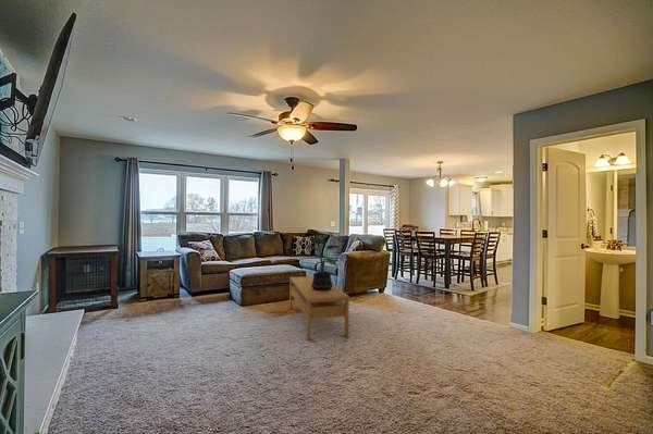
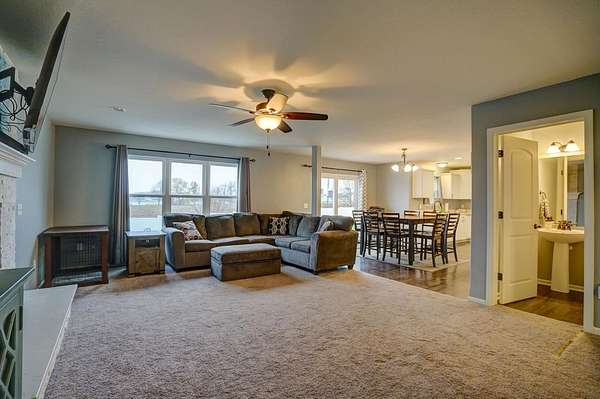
- potted plant (320, 260)
- coffee table (315, 302)
